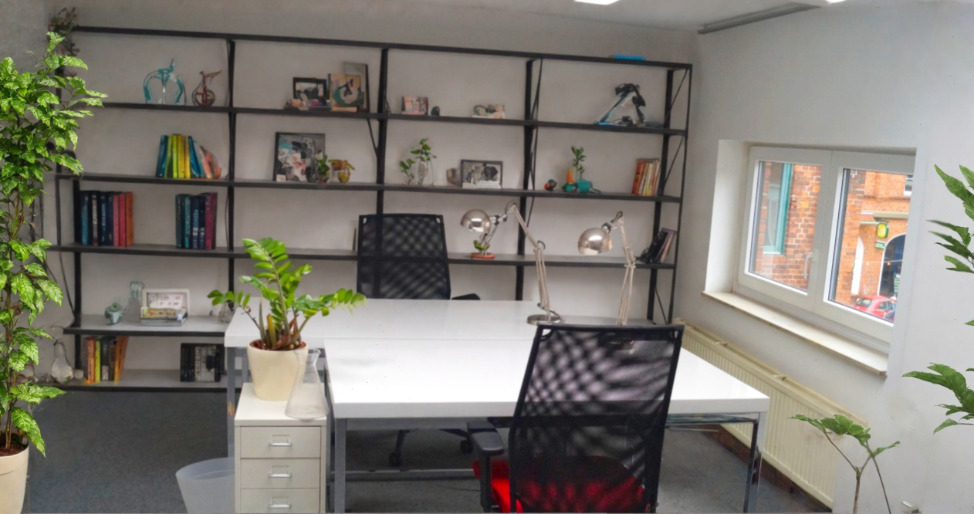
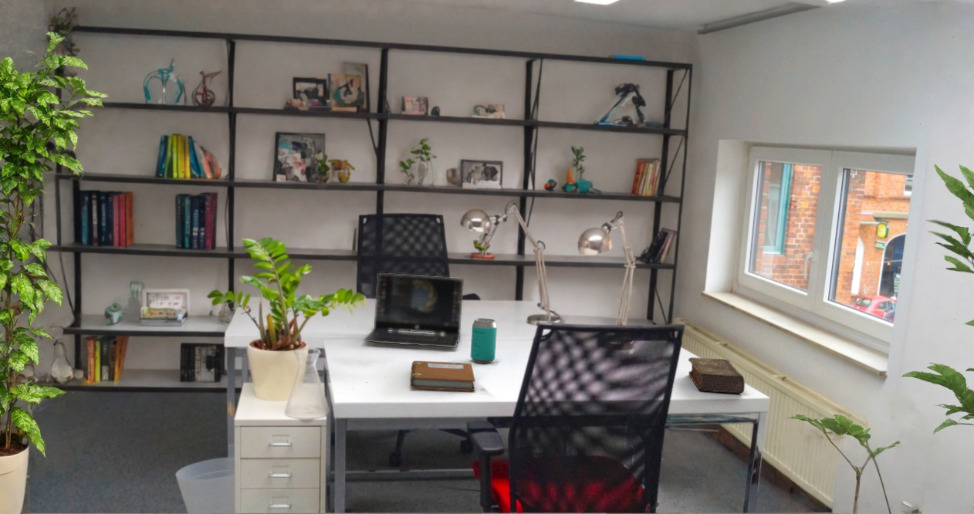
+ laptop computer (415, 310)
+ book (715, 374)
+ notebook (441, 374)
+ beverage can (483, 340)
